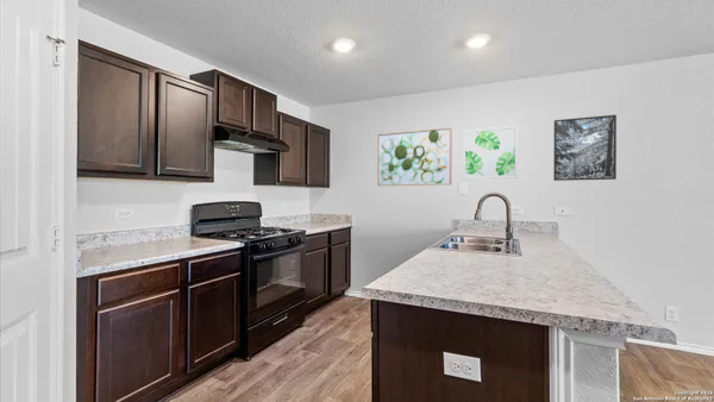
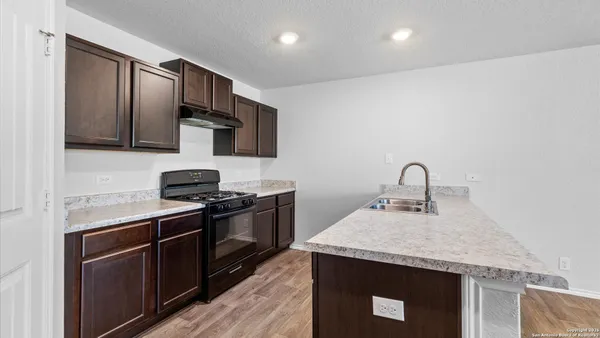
- wall art (412, 157)
- wall art (489, 153)
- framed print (583, 149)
